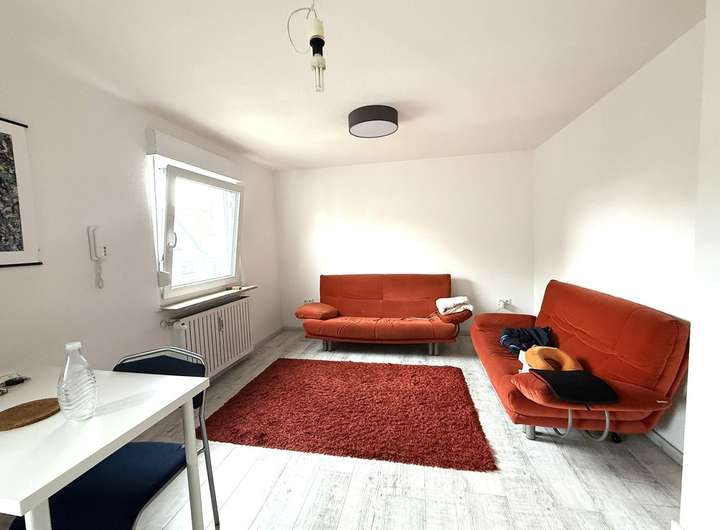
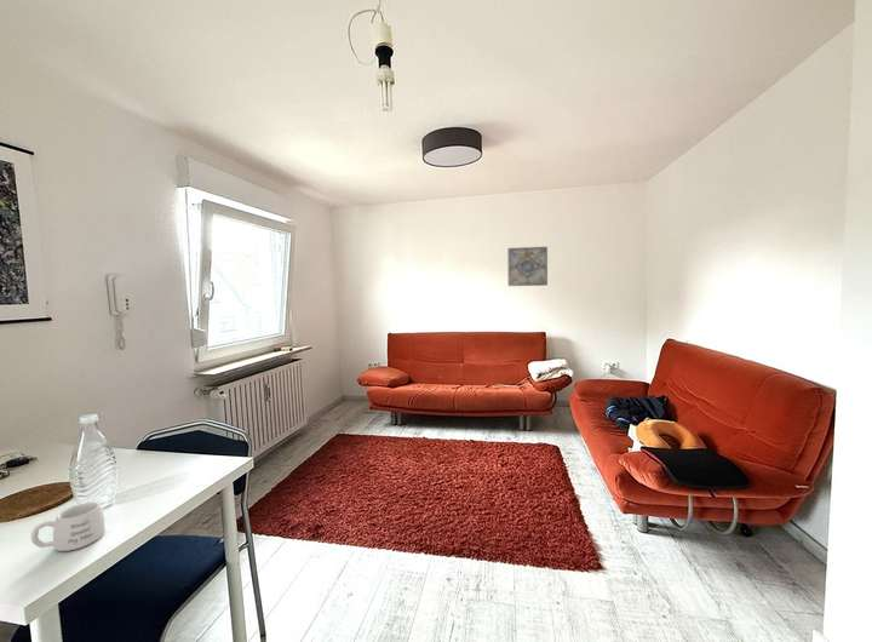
+ wall art (527, 266)
+ mug (69, 528)
